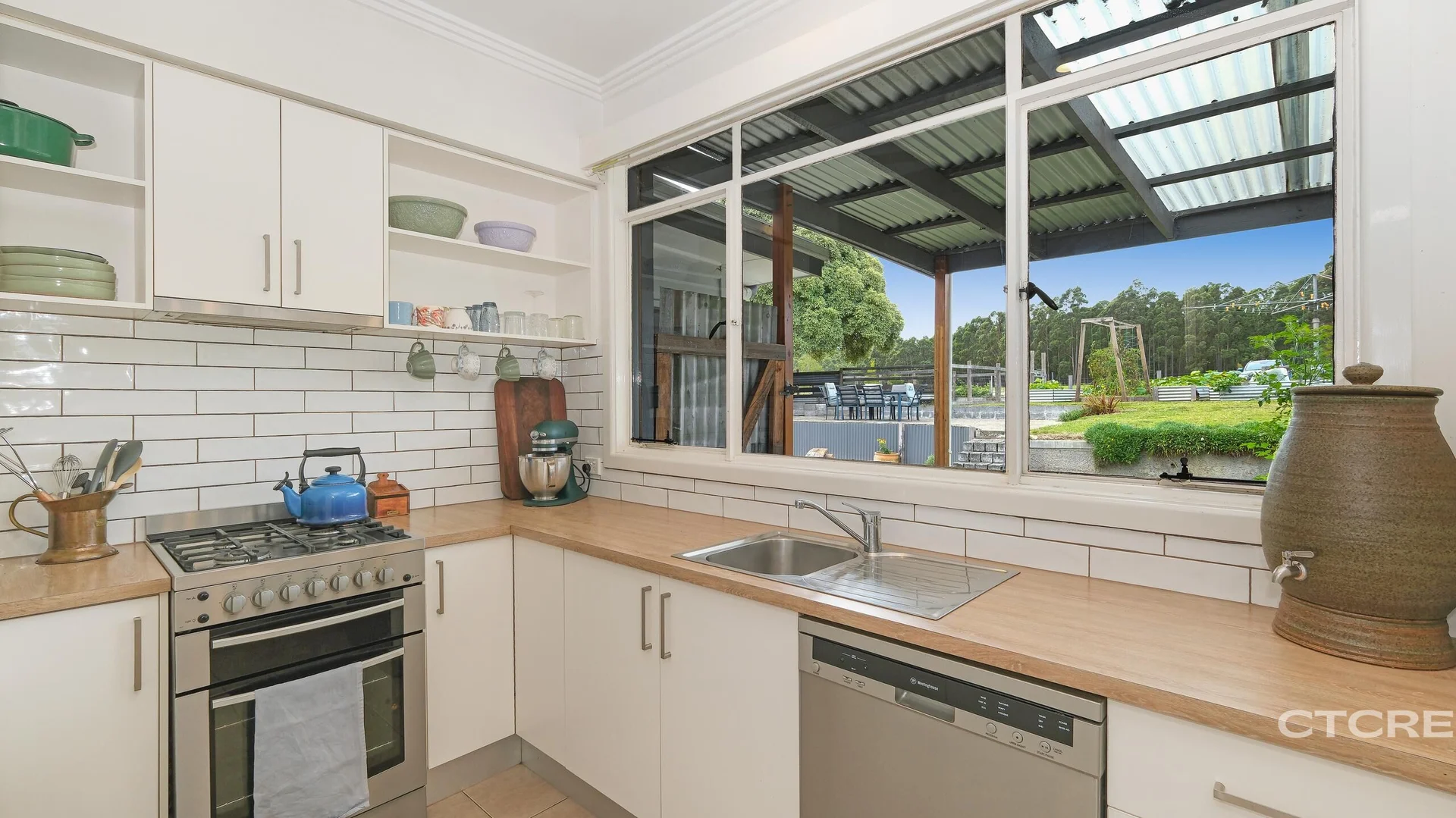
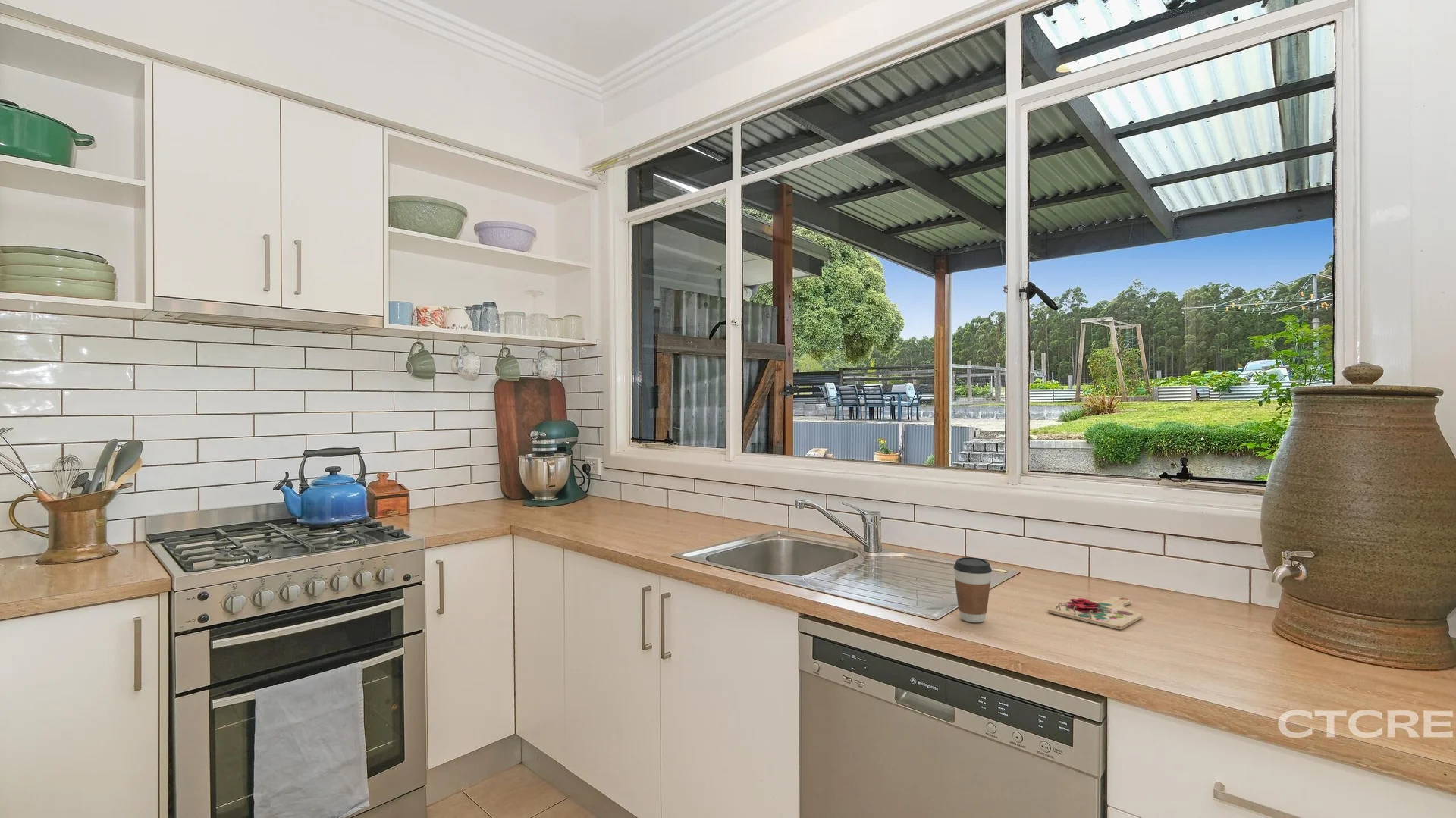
+ coffee cup (972, 590)
+ cutting board (1103, 604)
